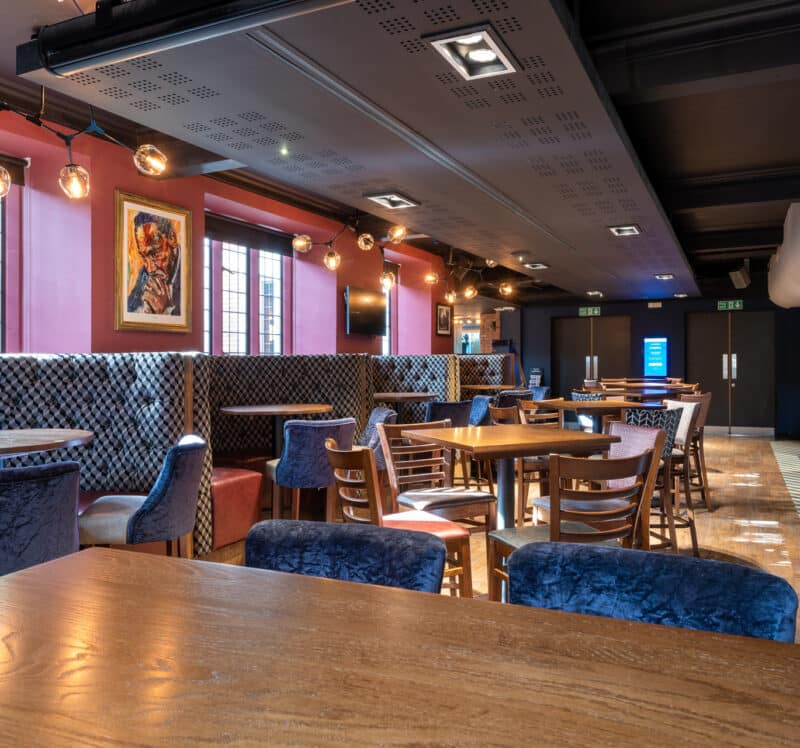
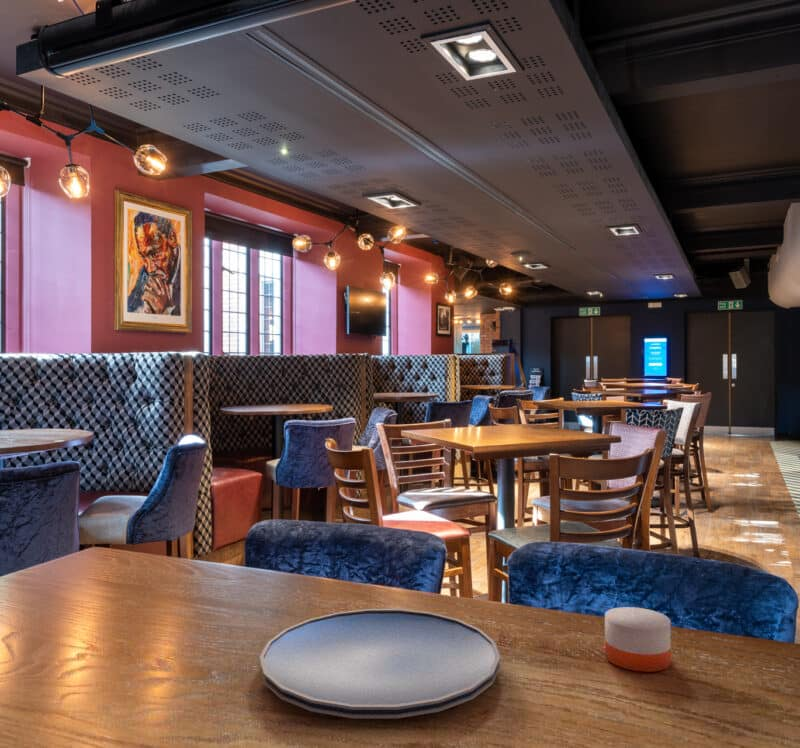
+ plate (380, 658)
+ candle (637, 615)
